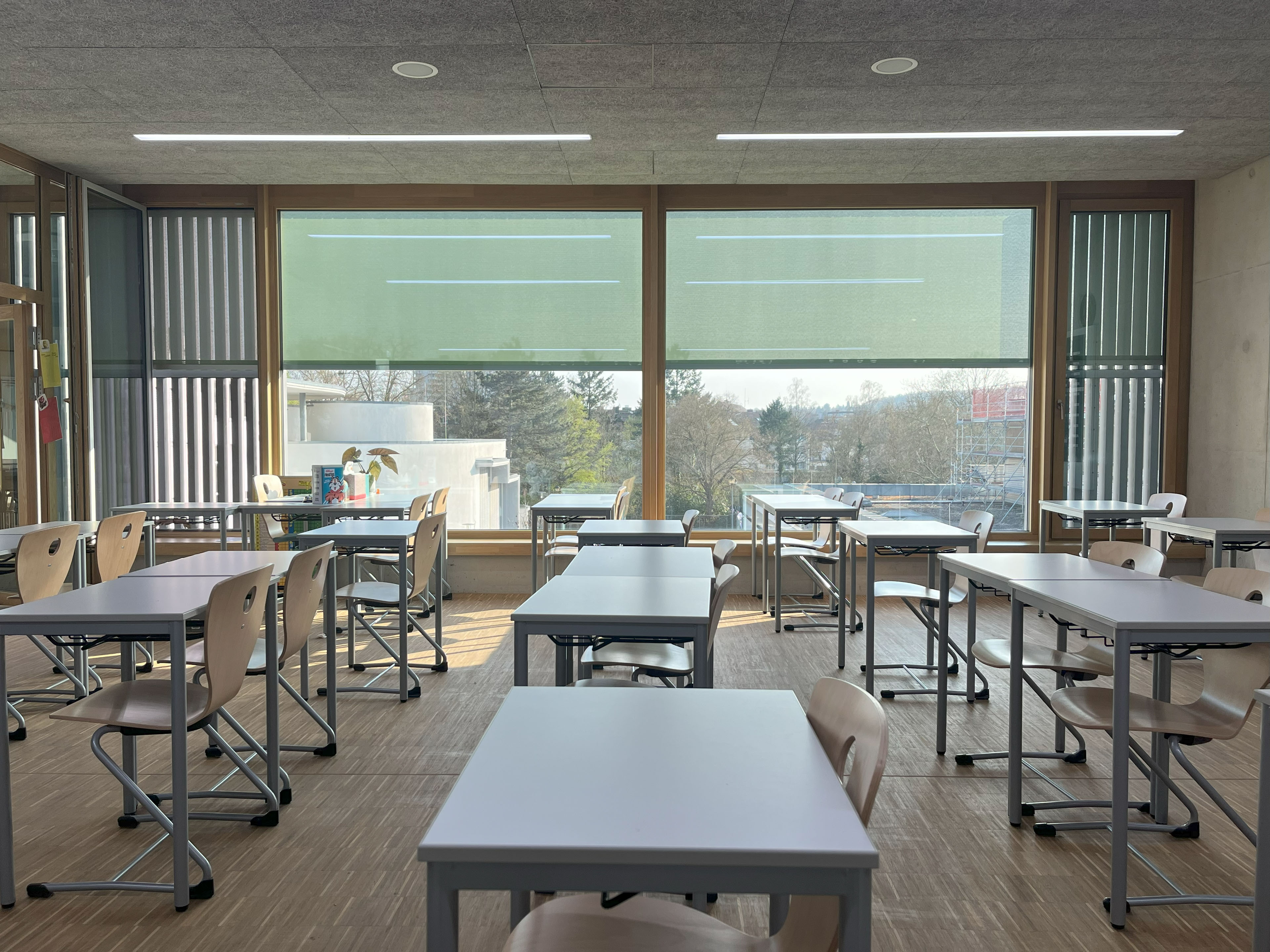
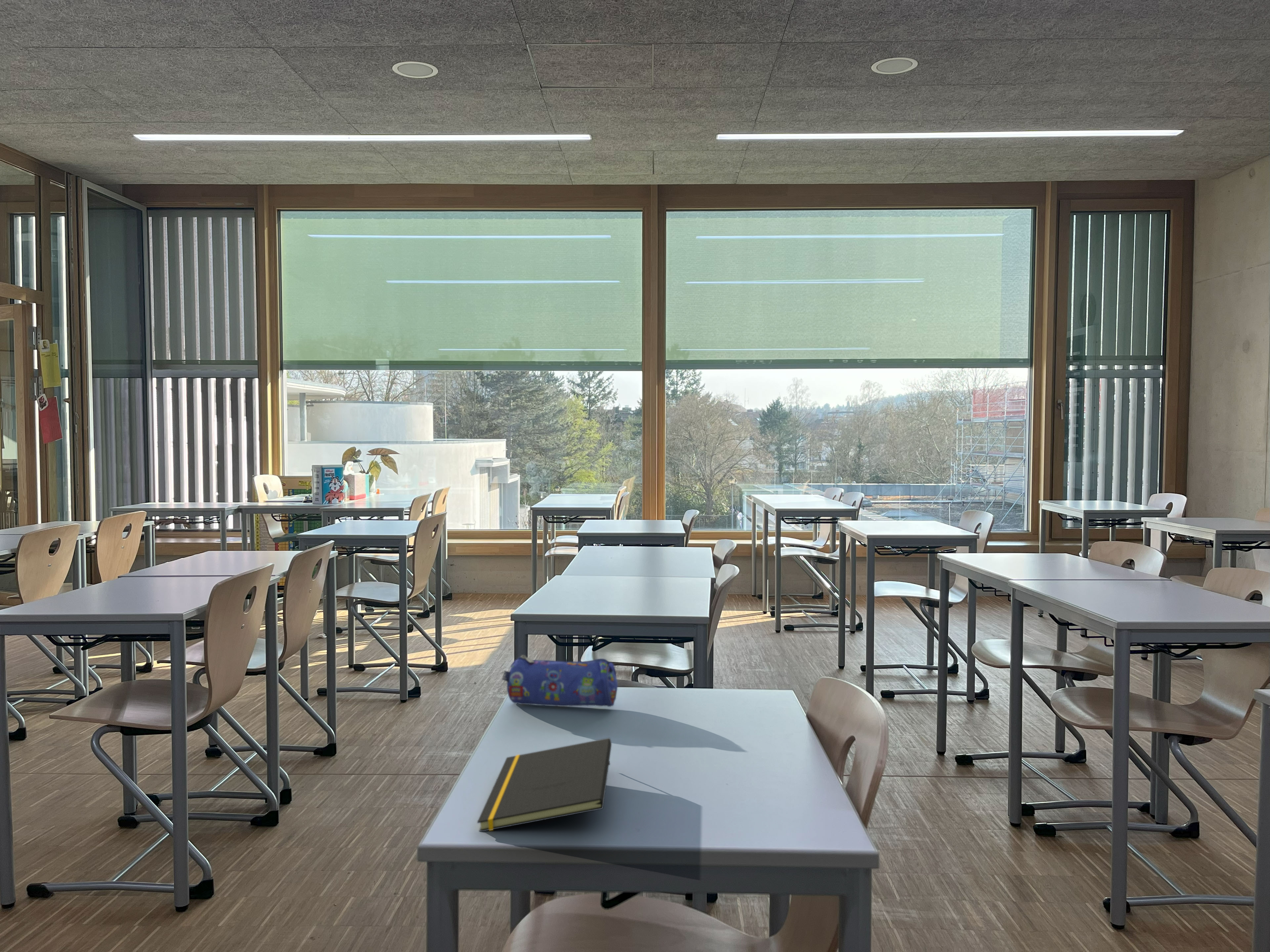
+ pencil case (562, 681)
+ notepad (550, 781)
